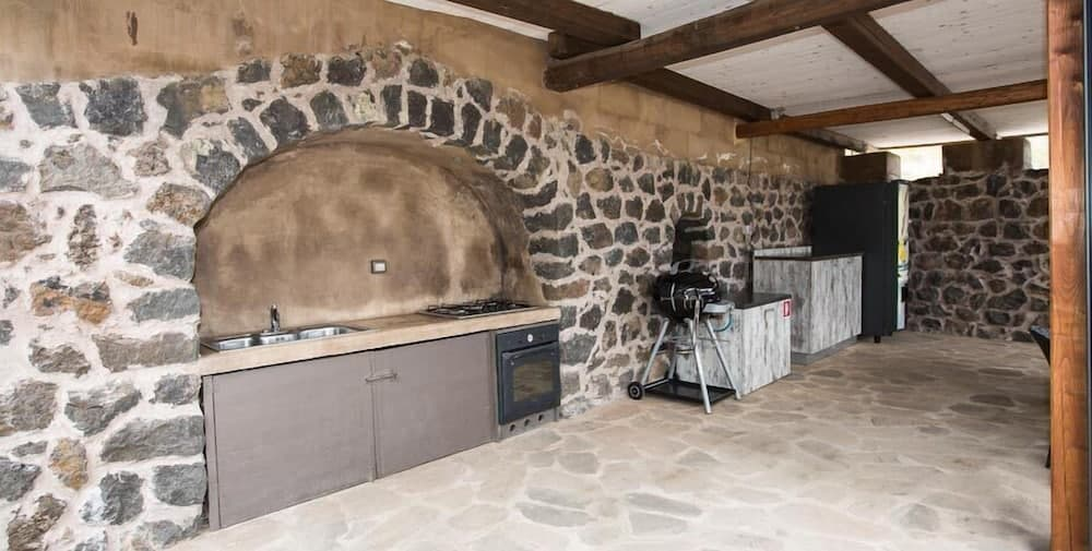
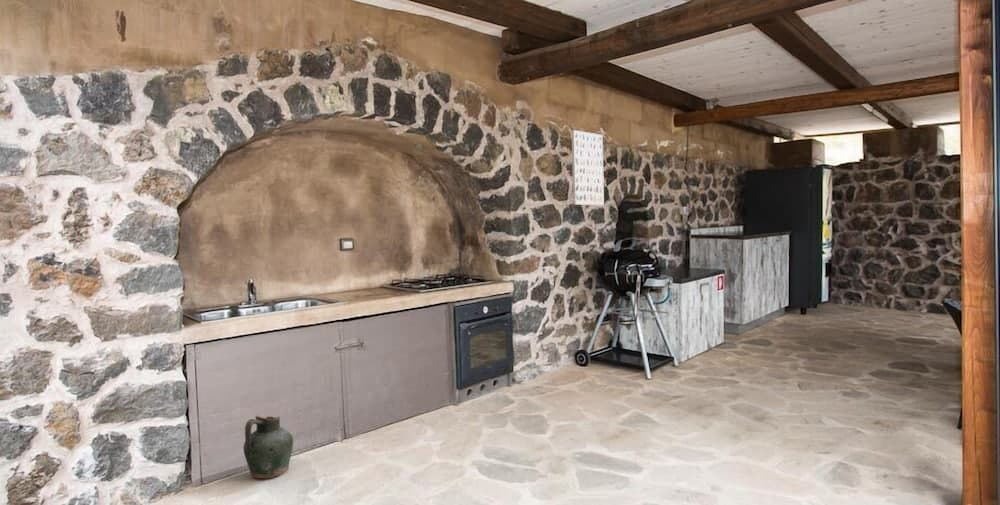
+ ceramic jug (268, 442)
+ wall art (588, 168)
